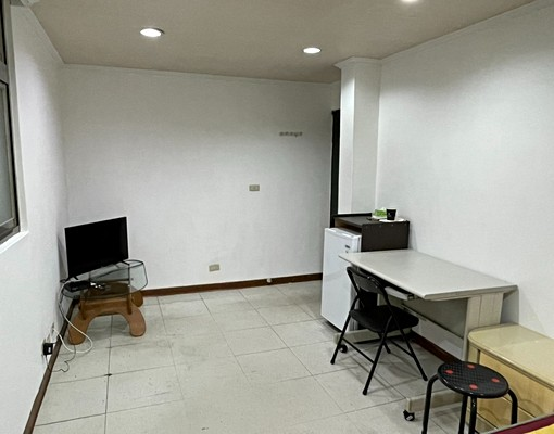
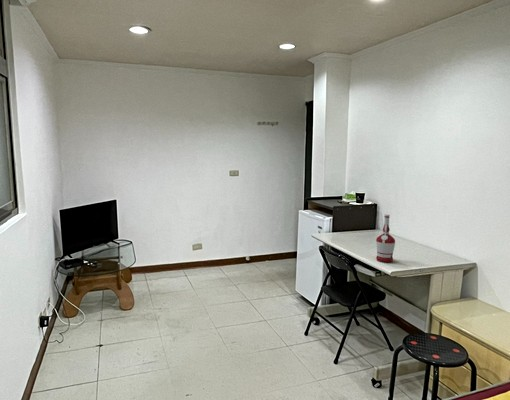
+ alcohol (385, 237)
